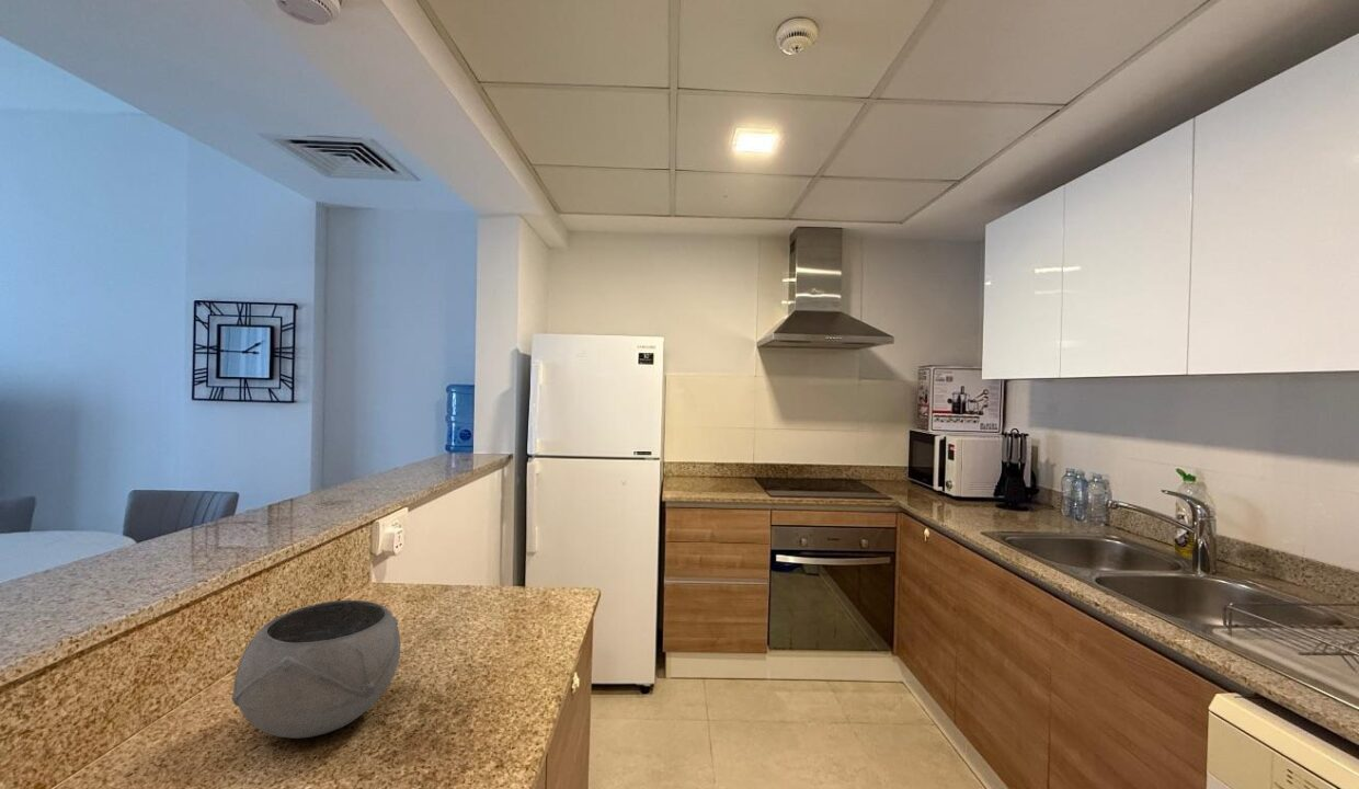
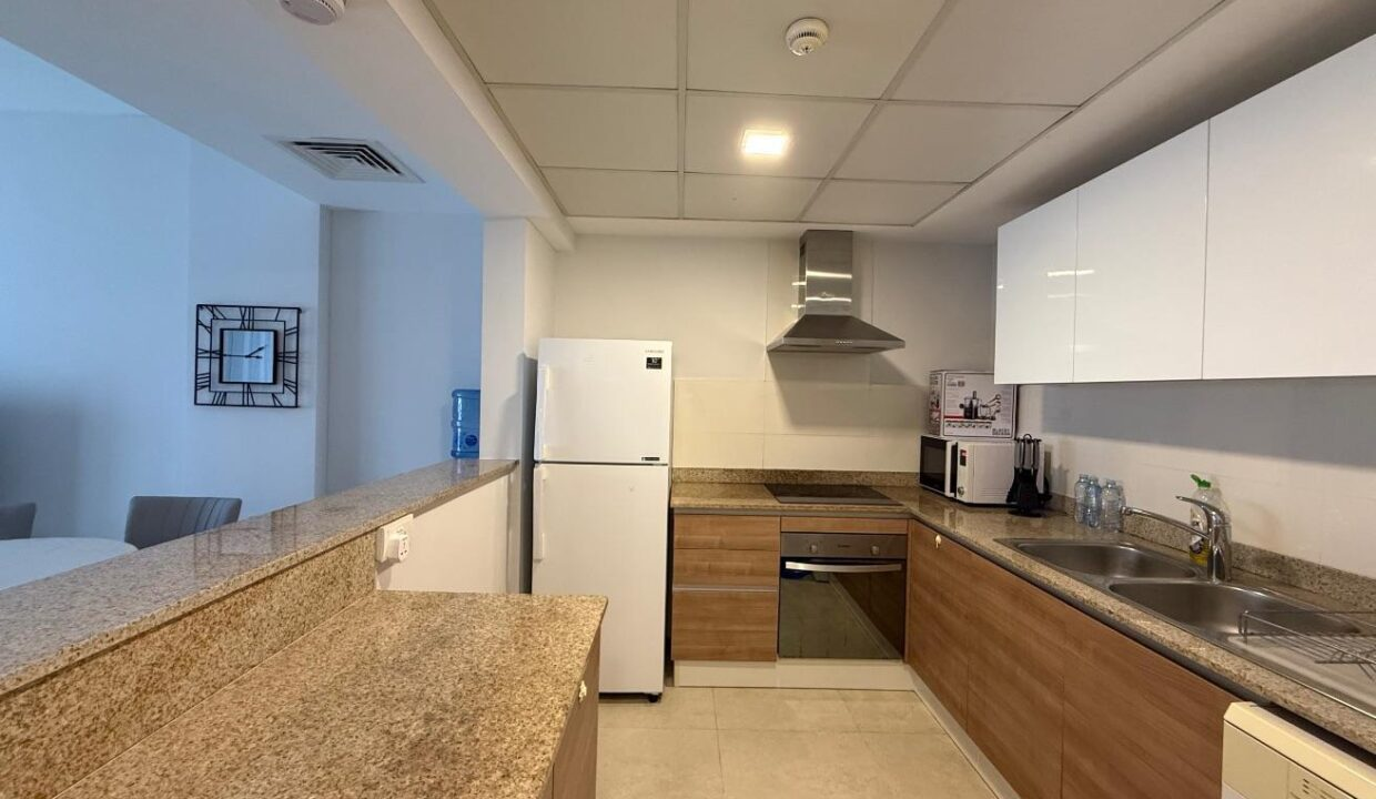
- bowl (324, 667)
